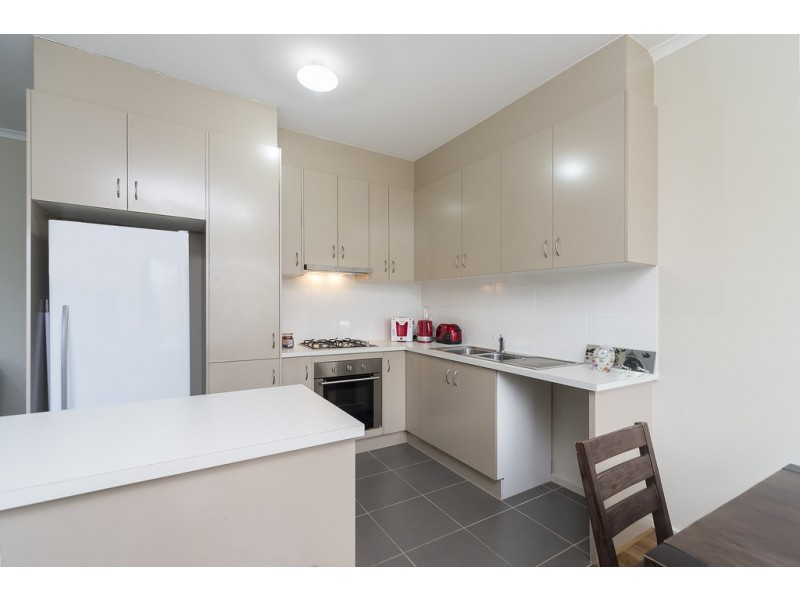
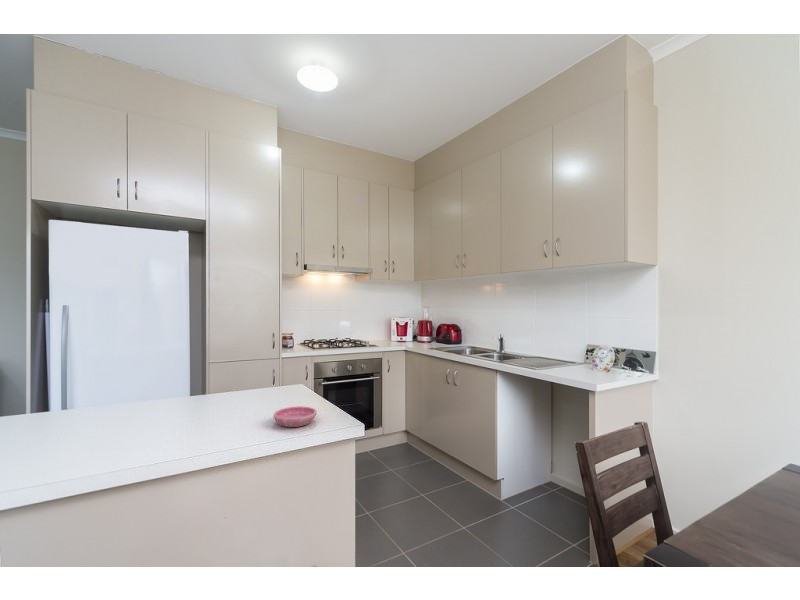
+ saucer (295, 416)
